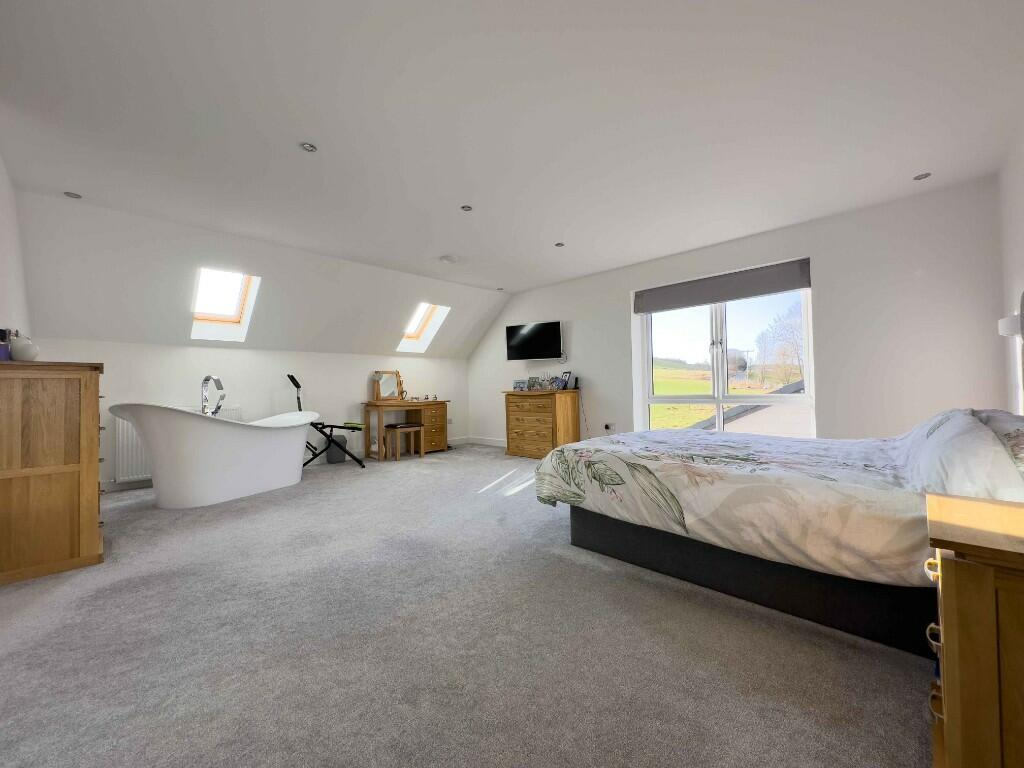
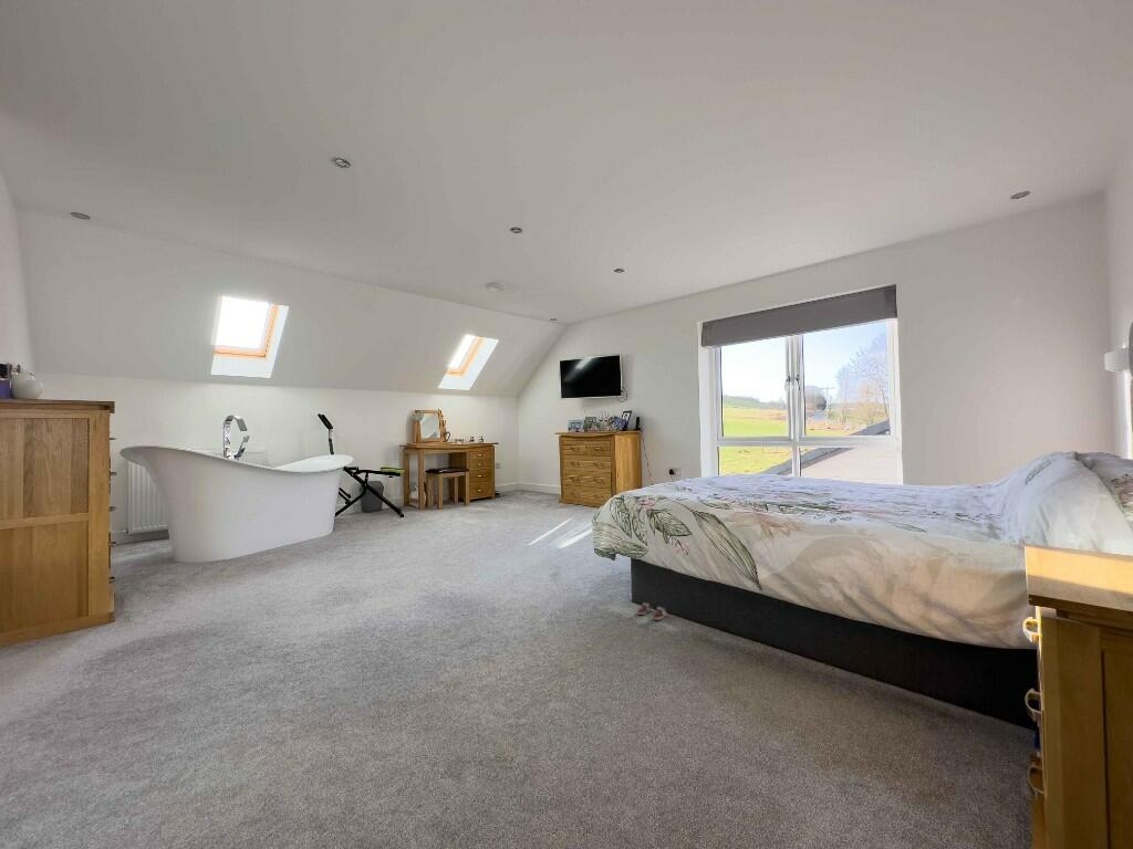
+ sneaker (651, 610)
